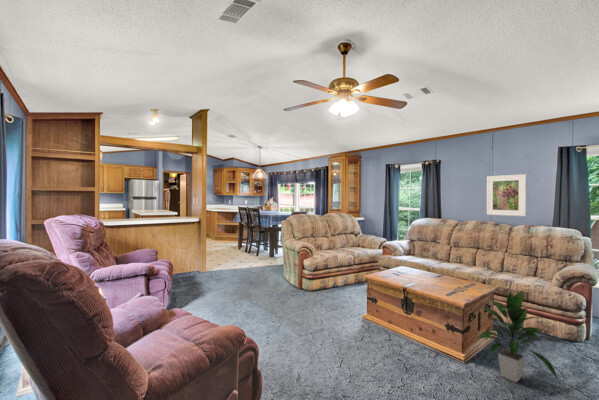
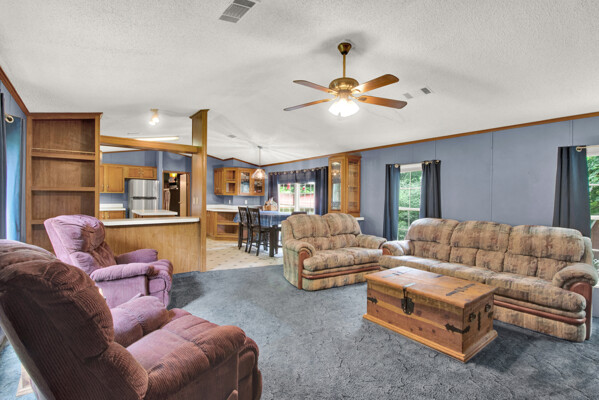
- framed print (505, 195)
- indoor plant (513, 336)
